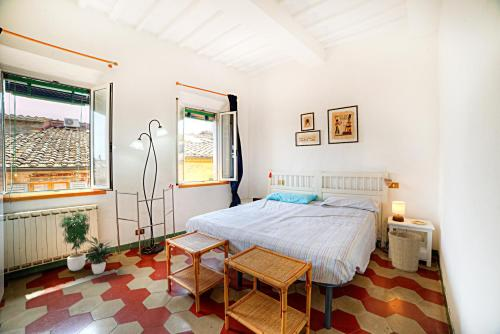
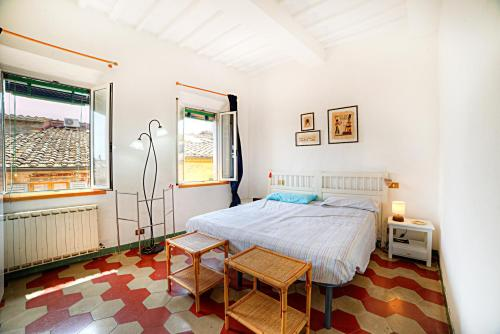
- basket (404, 247)
- potted plant (85, 240)
